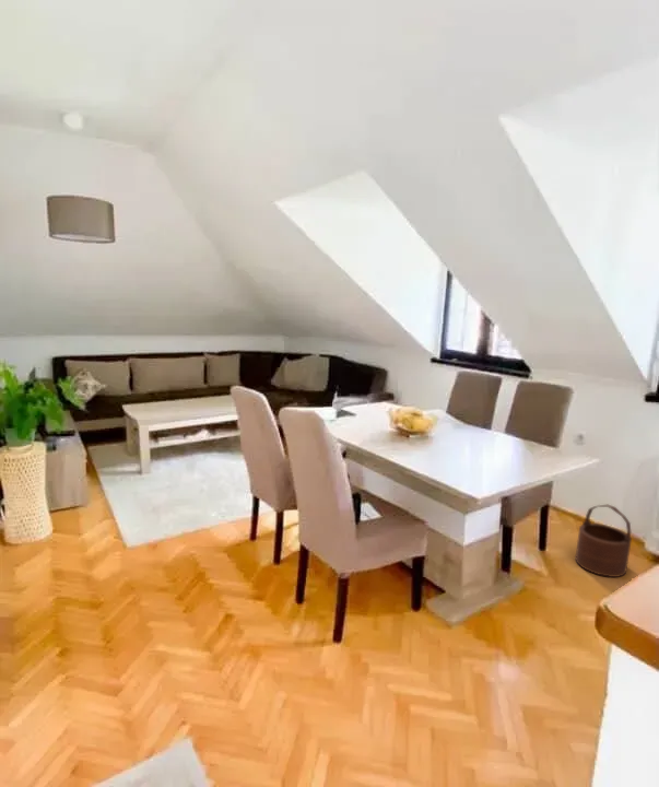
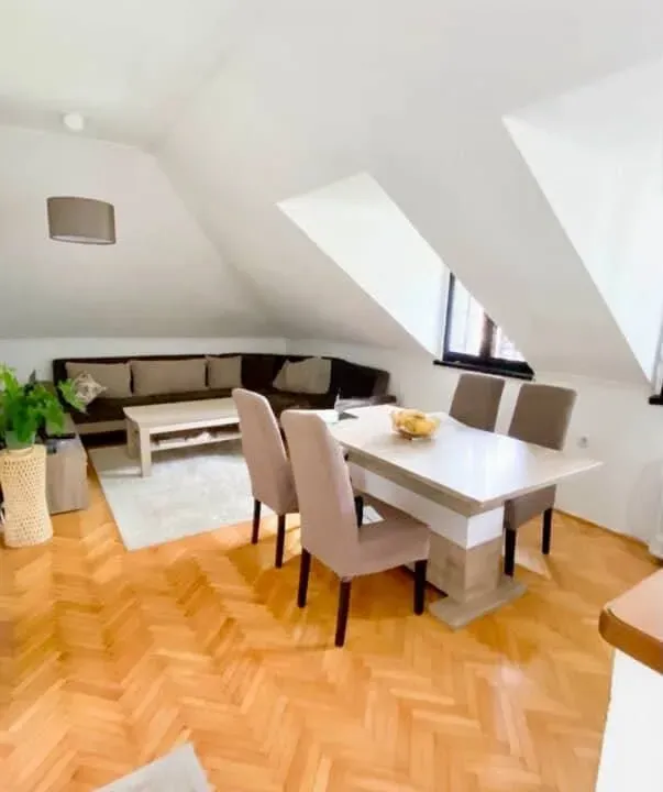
- wooden bucket (604, 536)
